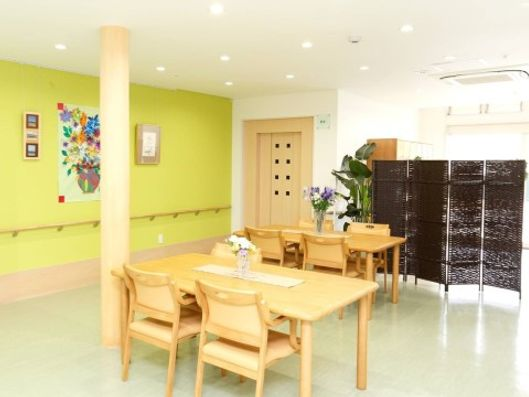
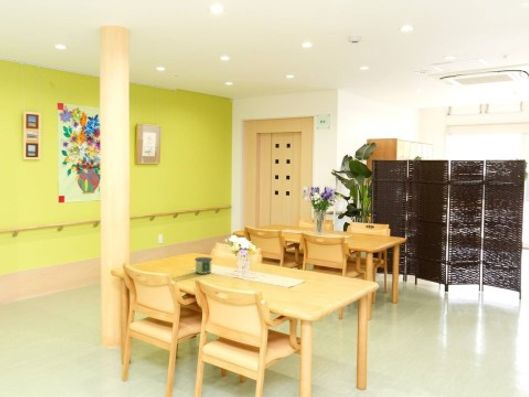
+ candle (203, 265)
